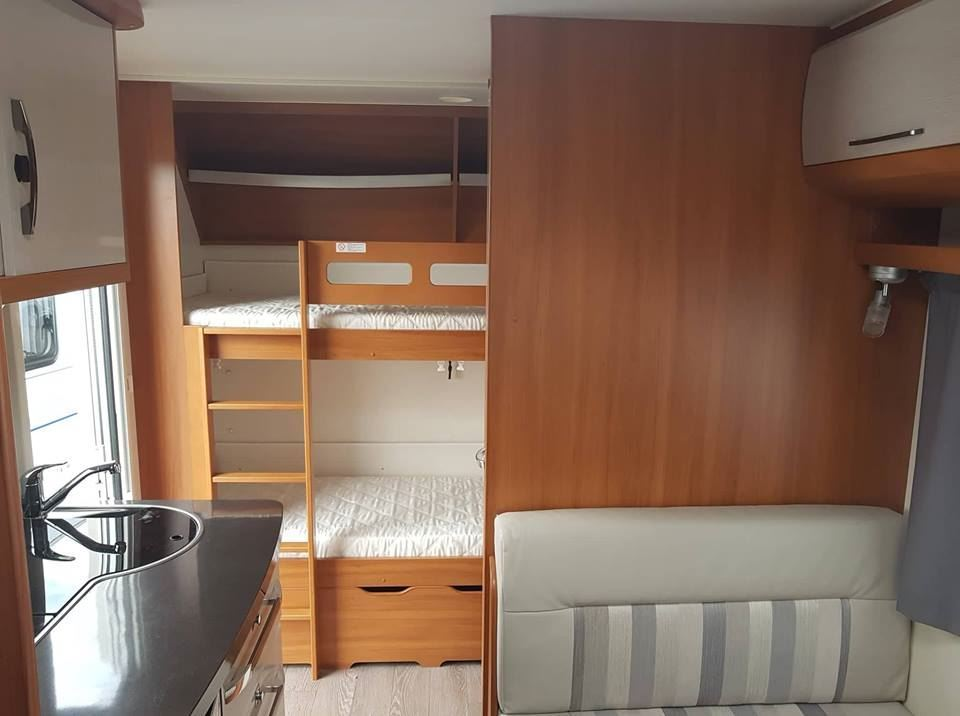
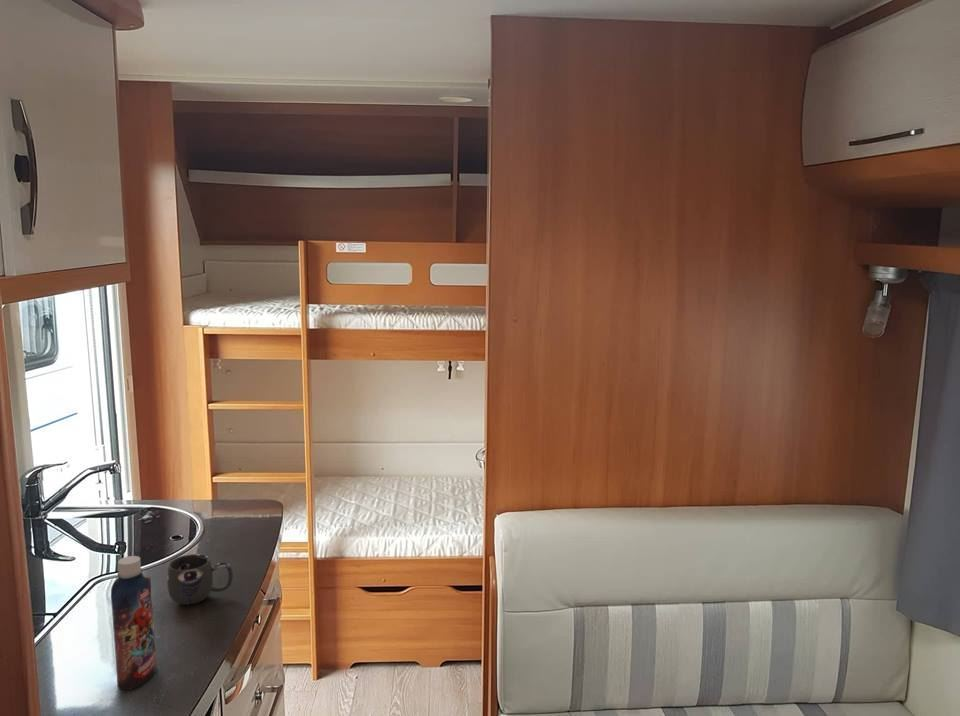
+ bottle (133, 619)
+ mug (200, 579)
